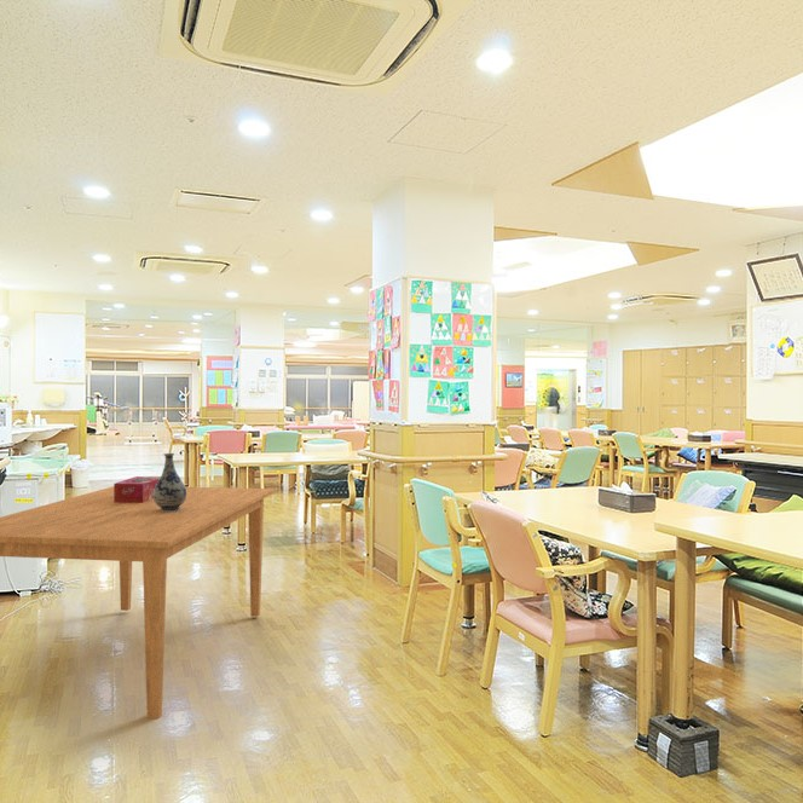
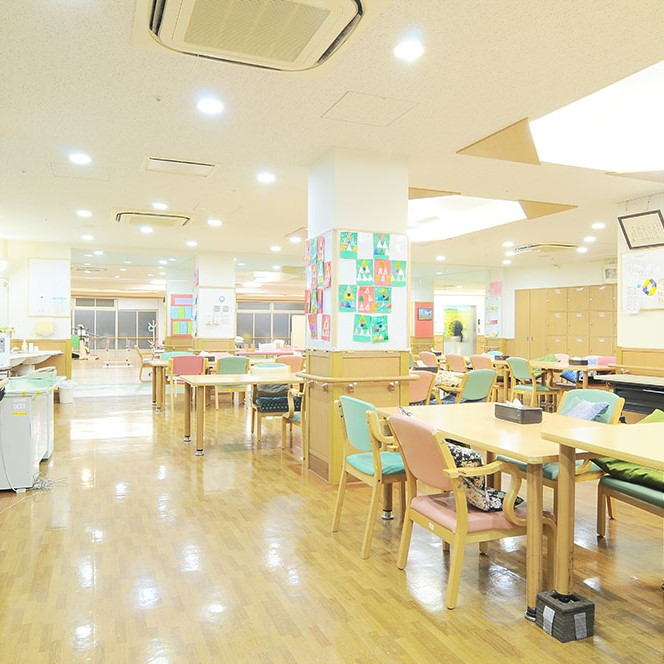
- tissue box (139, 489)
- dining table (131, 580)
- vase (169, 481)
